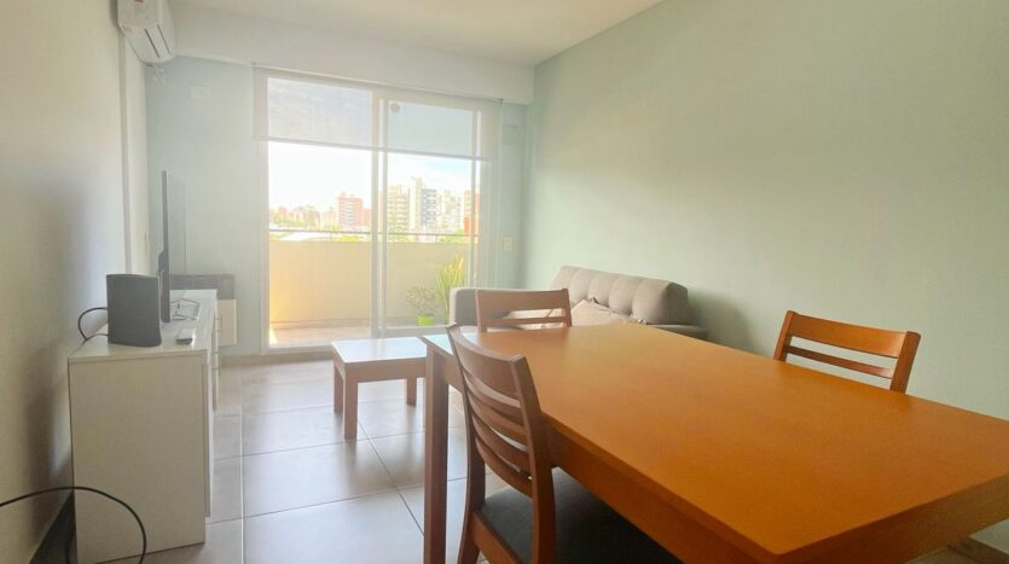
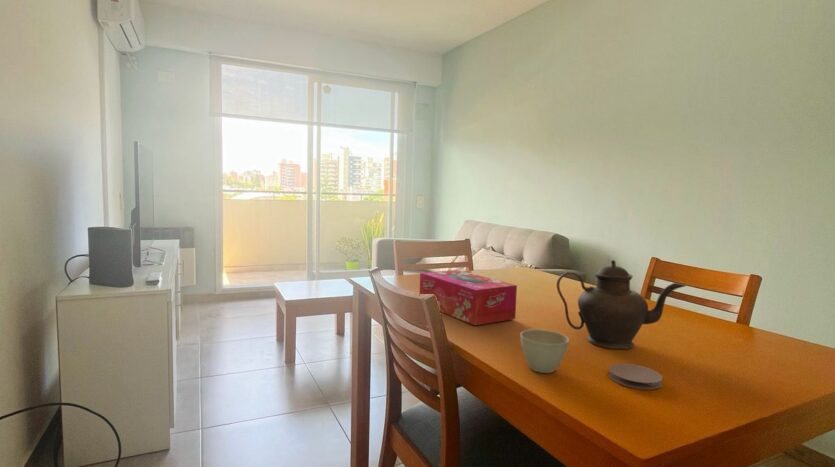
+ flower pot (543, 352)
+ coaster (634, 375)
+ tissue box (465, 294)
+ teapot (617, 302)
